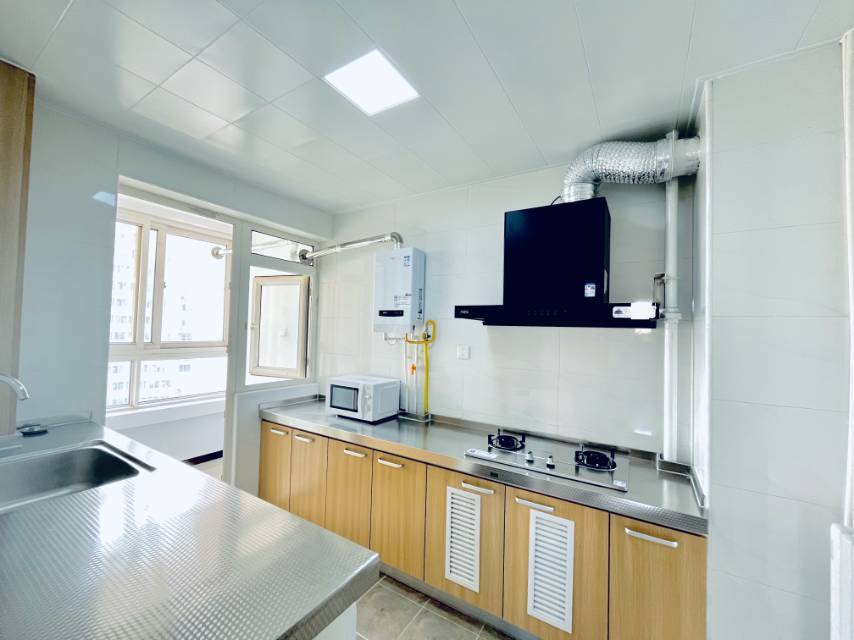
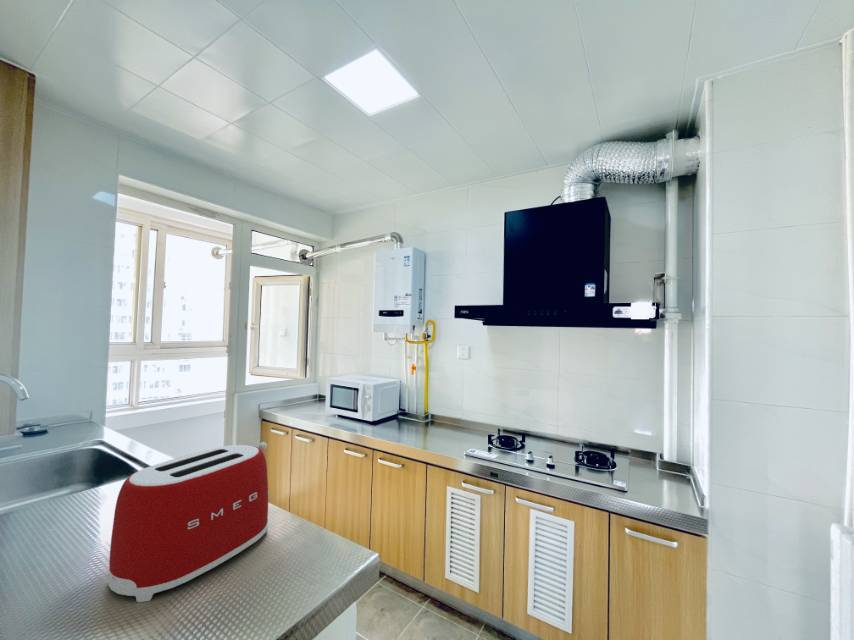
+ toaster (203, 505)
